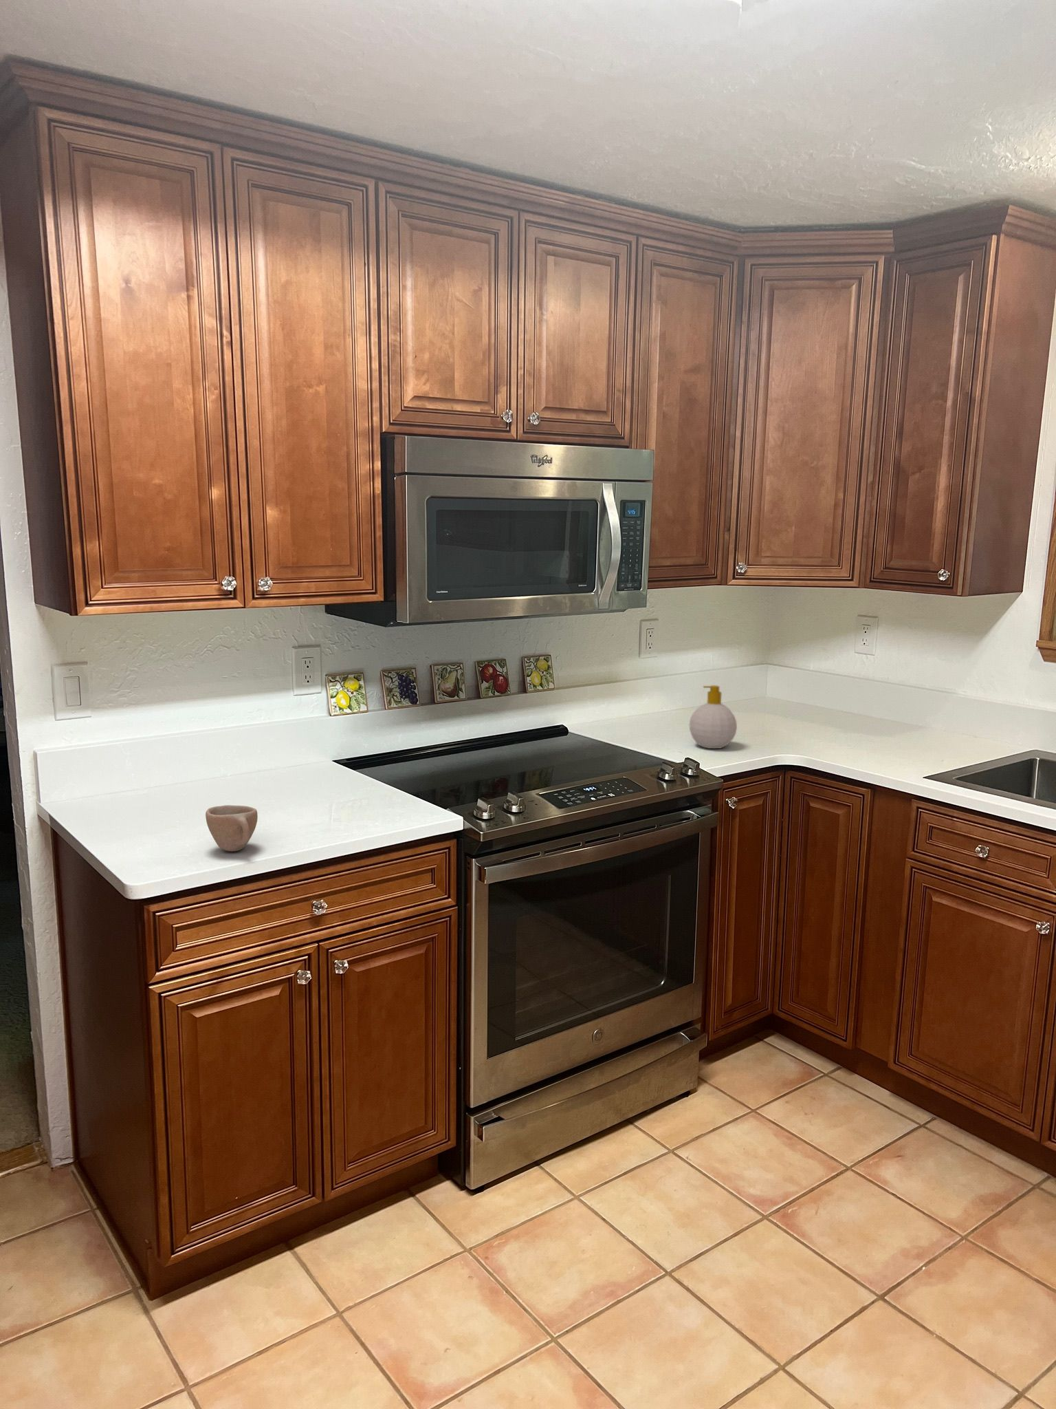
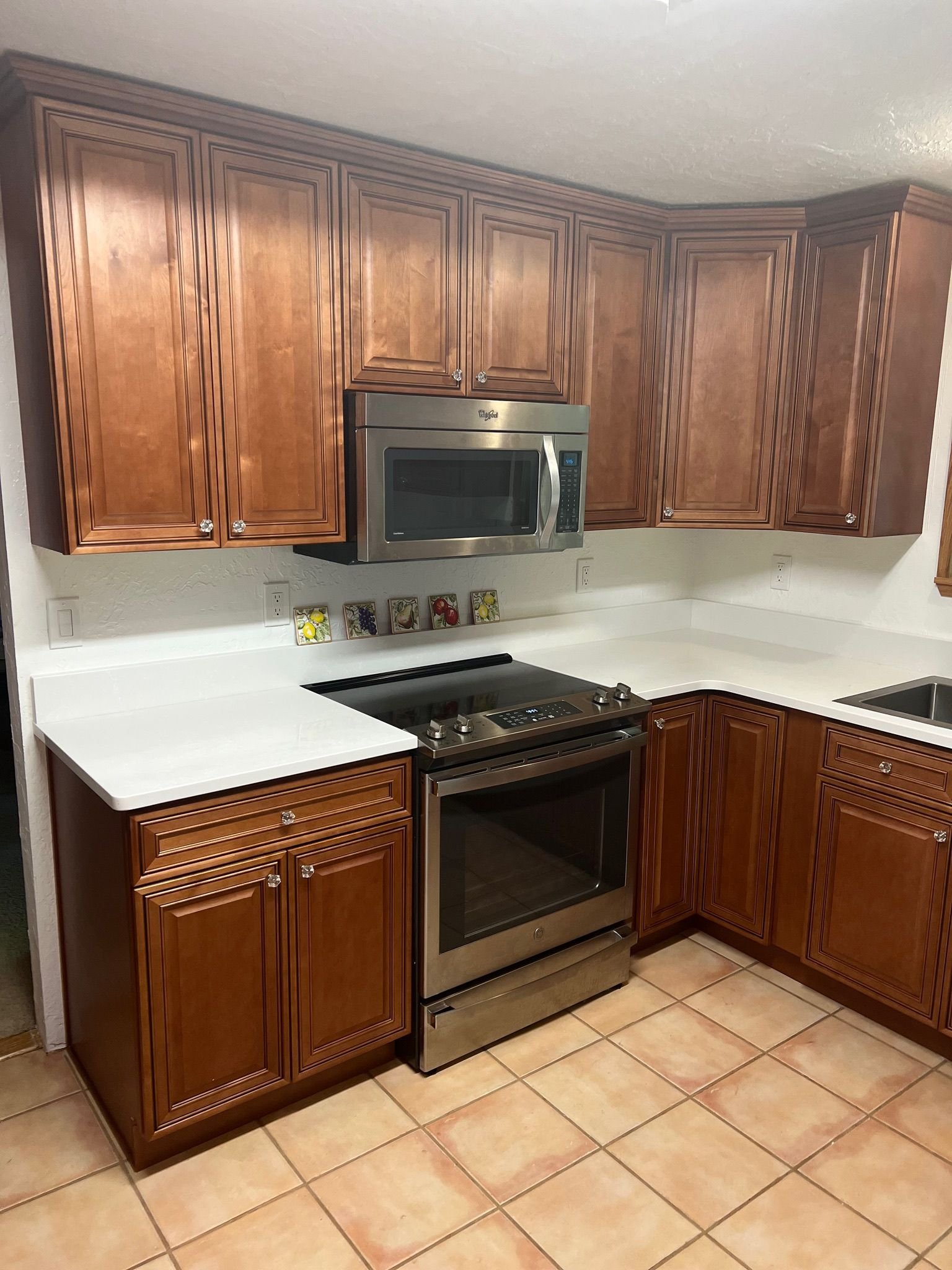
- soap bottle (713, 717)
- cup (236, 830)
